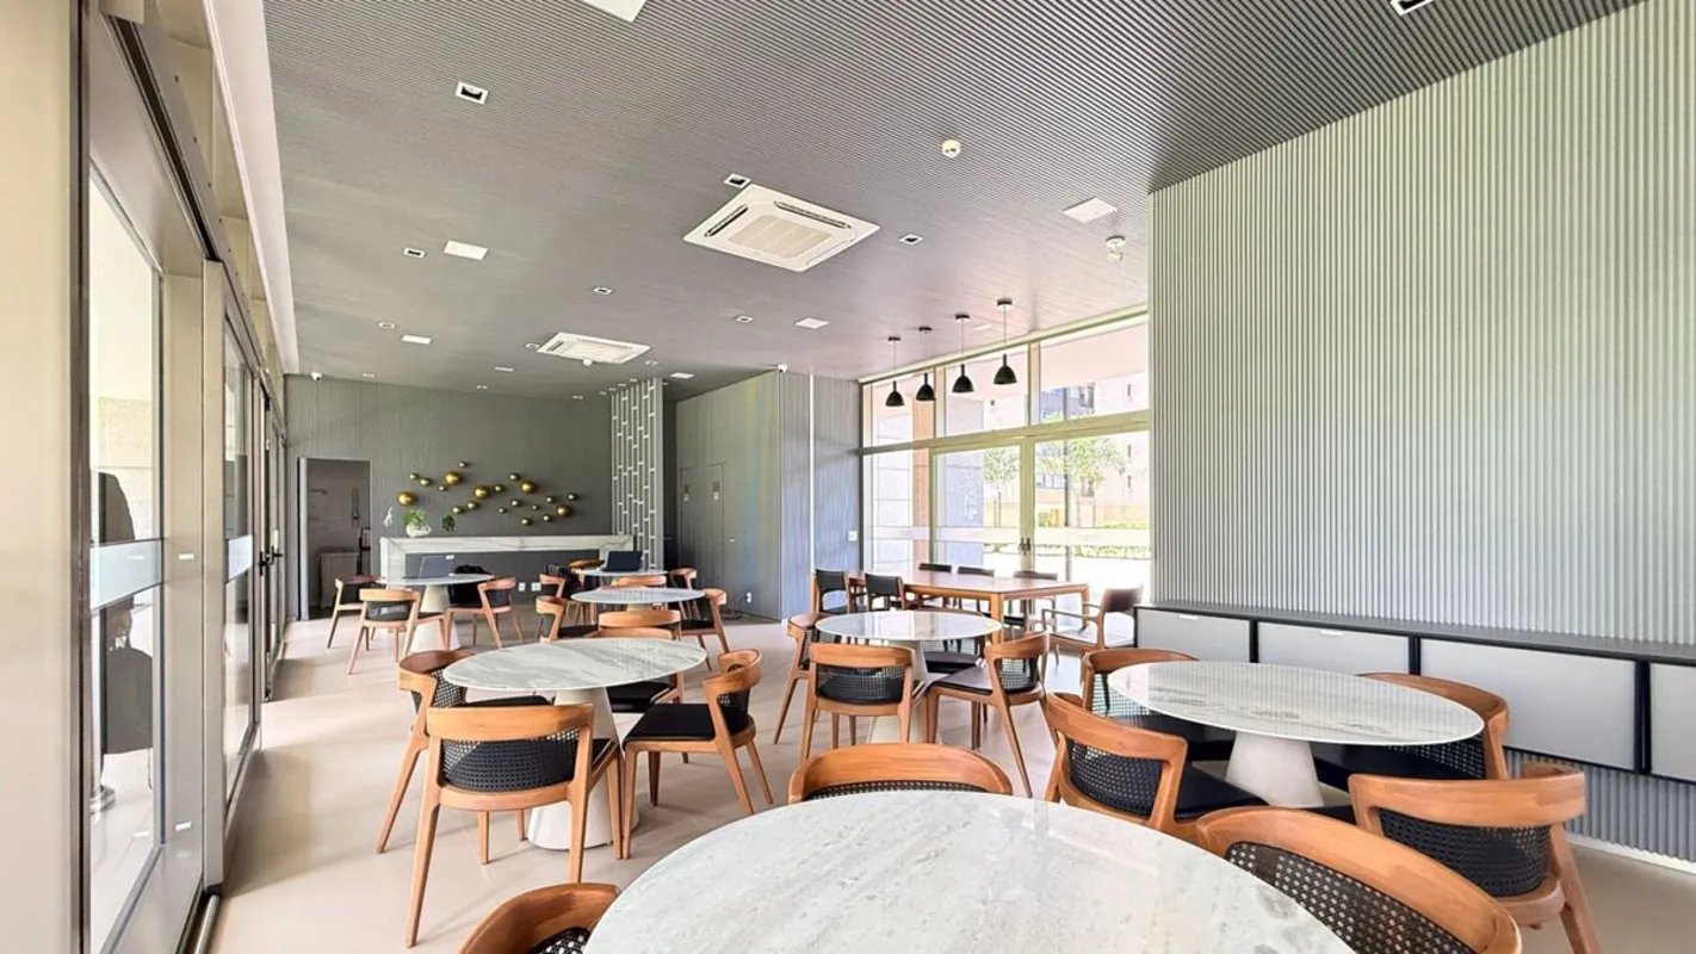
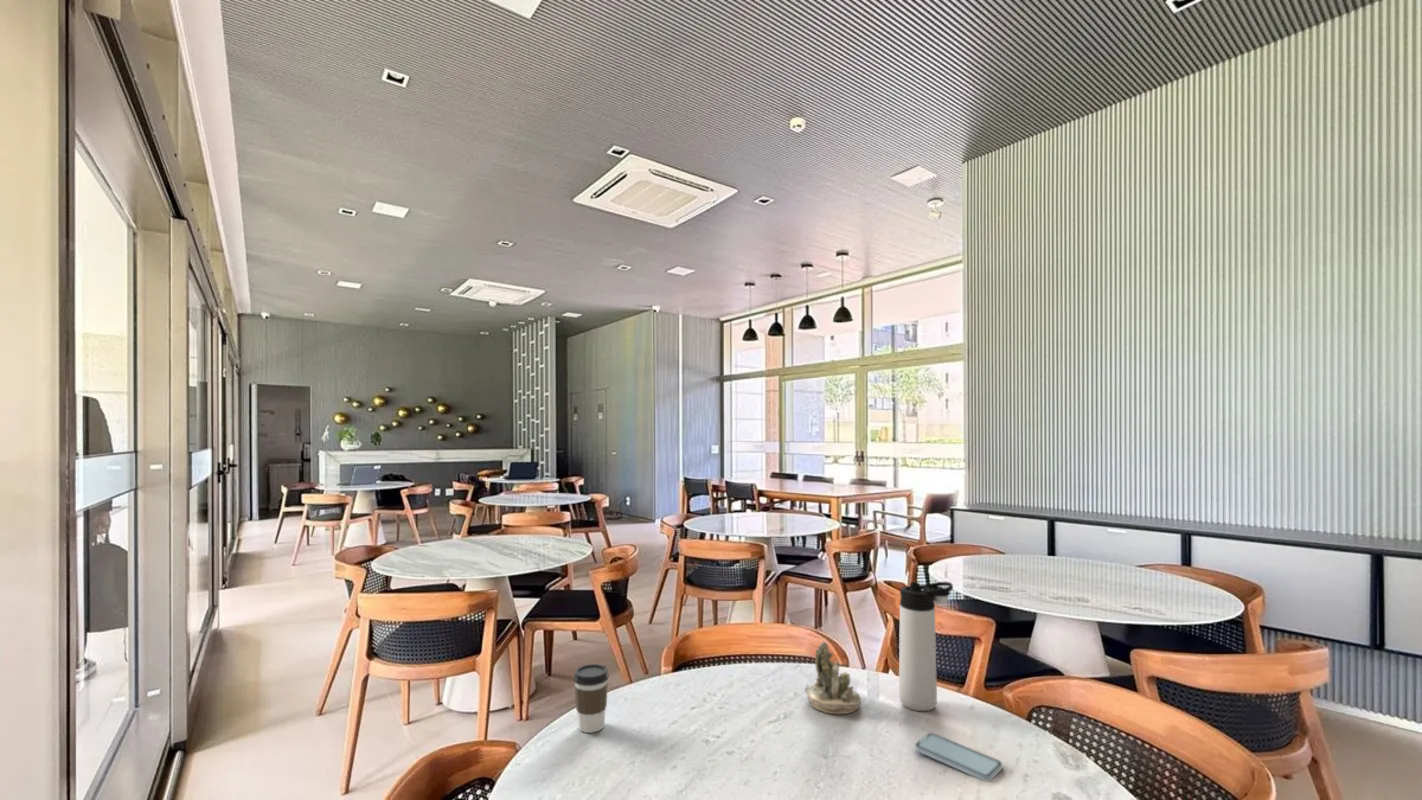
+ smartphone (957, 755)
+ coffee cup (591, 698)
+ thermos bottle (926, 643)
+ succulent planter (833, 671)
